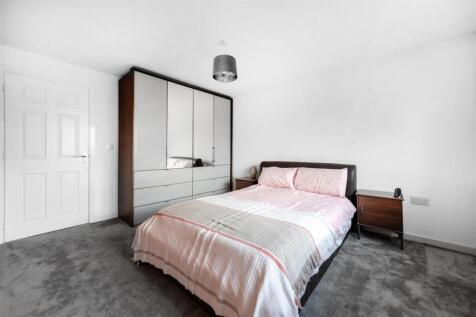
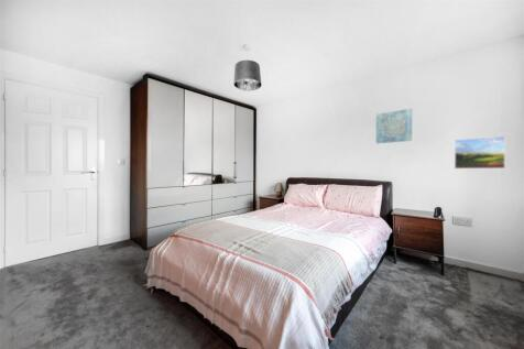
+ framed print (478, 153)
+ wall art (393, 127)
